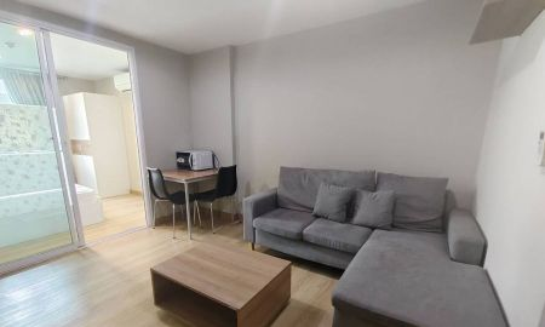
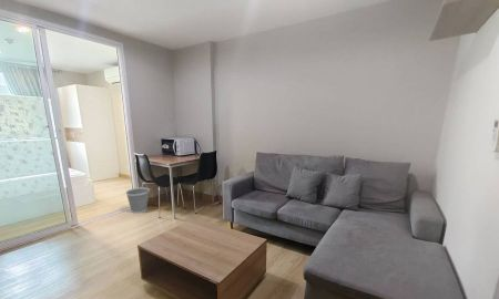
+ wastebasket (138, 200)
